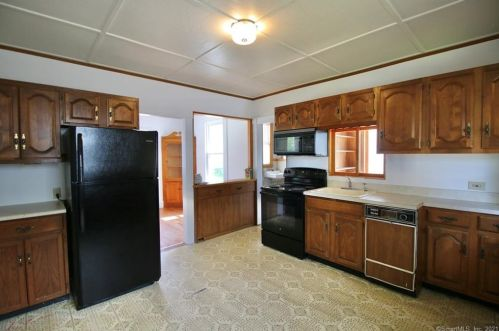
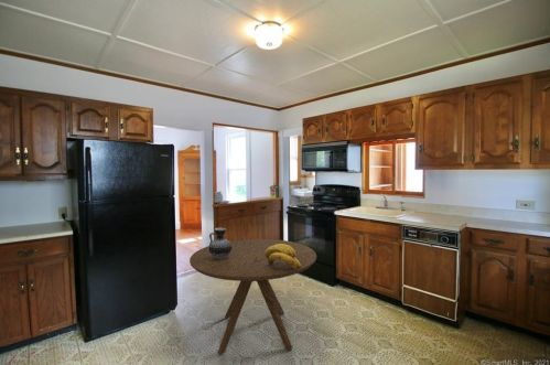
+ banana bunch (282, 255)
+ ceramic jug (219, 243)
+ dining table (260, 290)
